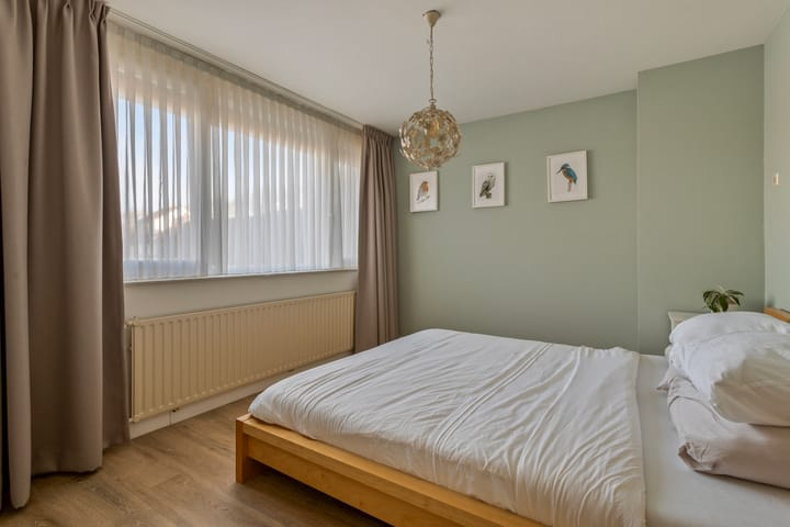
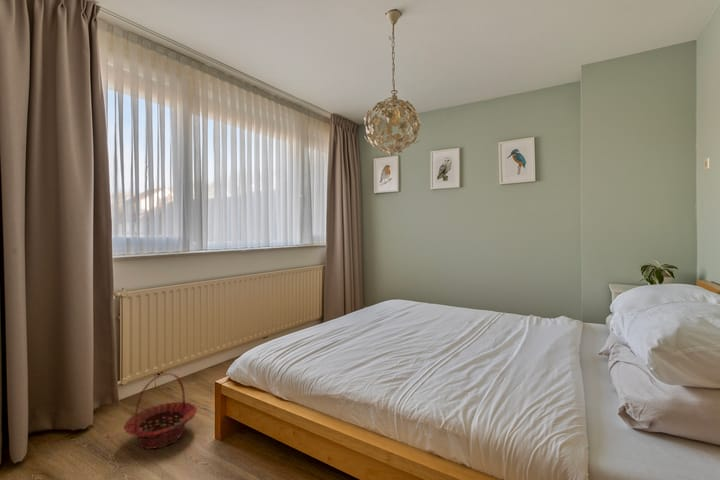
+ basket (161, 406)
